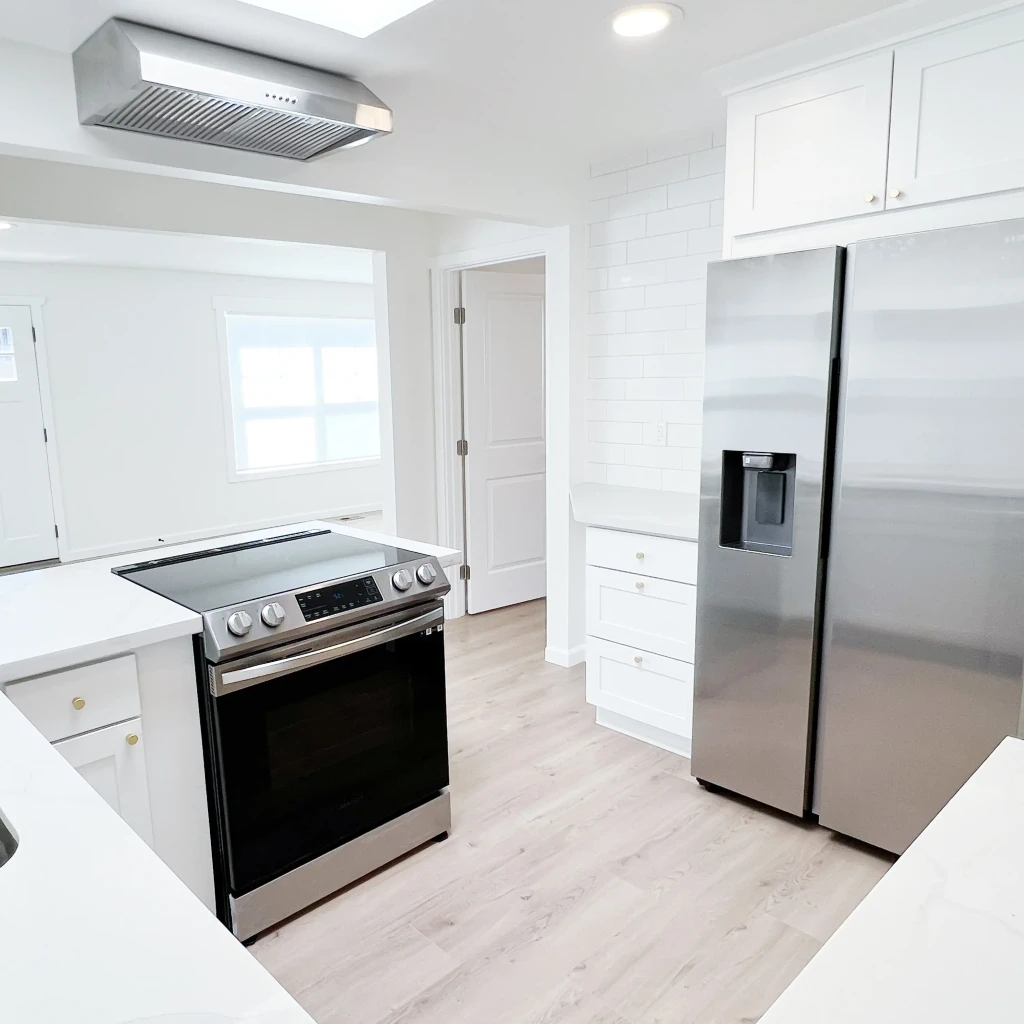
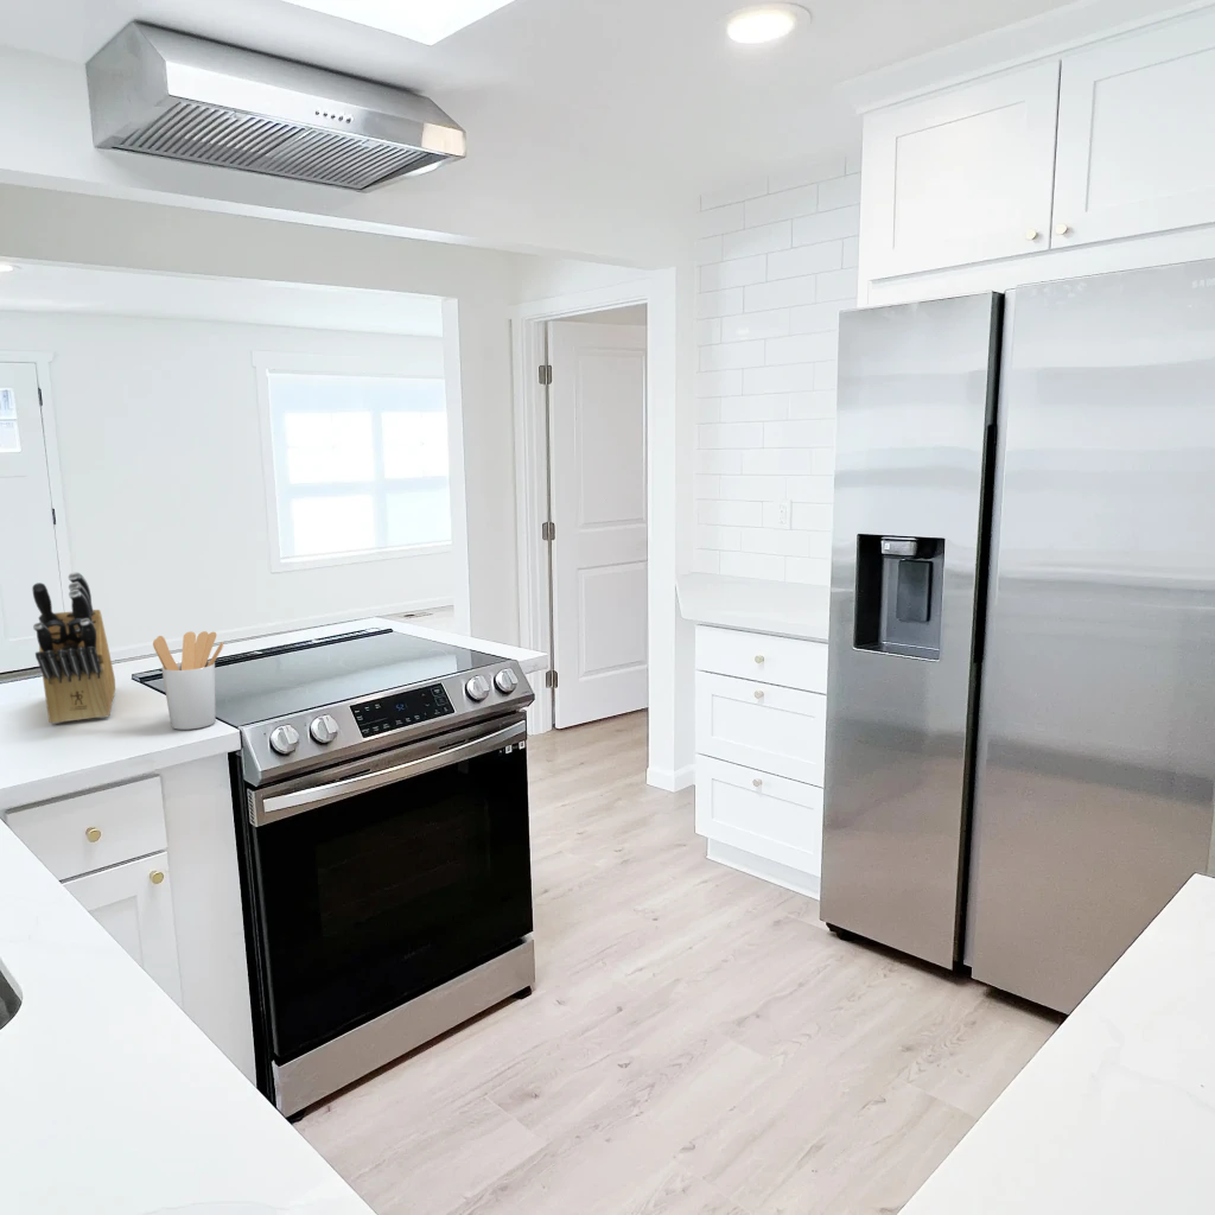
+ utensil holder (193, 676)
+ knife block (74, 640)
